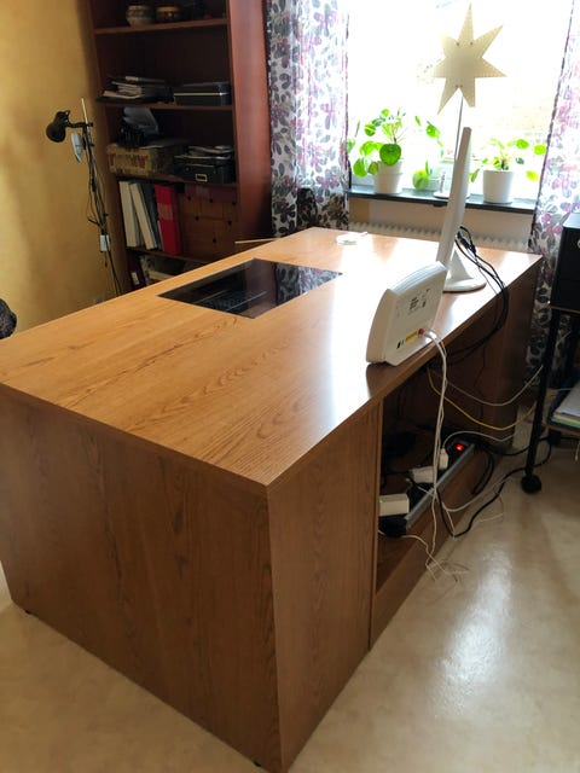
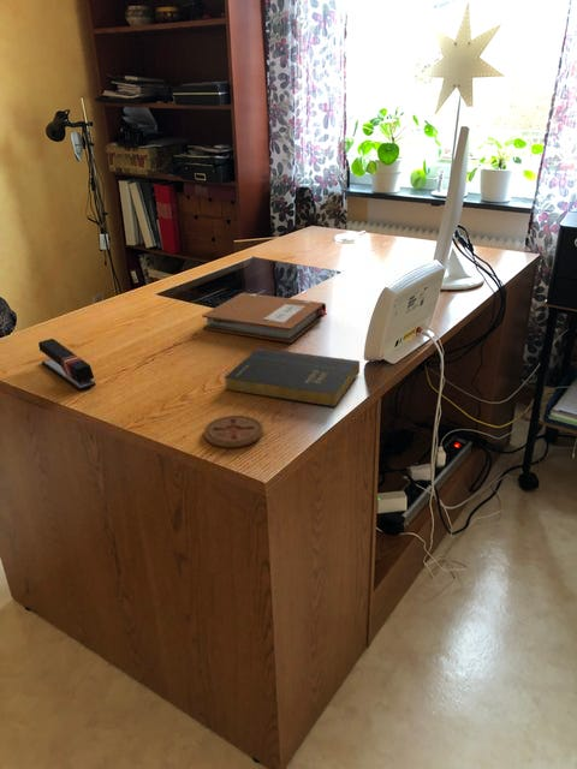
+ book (290, 374)
+ stapler (65, 363)
+ notebook (268, 315)
+ coaster (233, 430)
